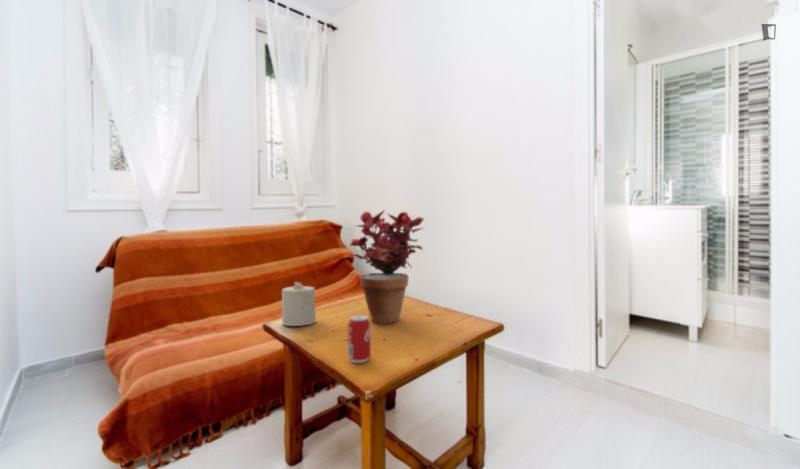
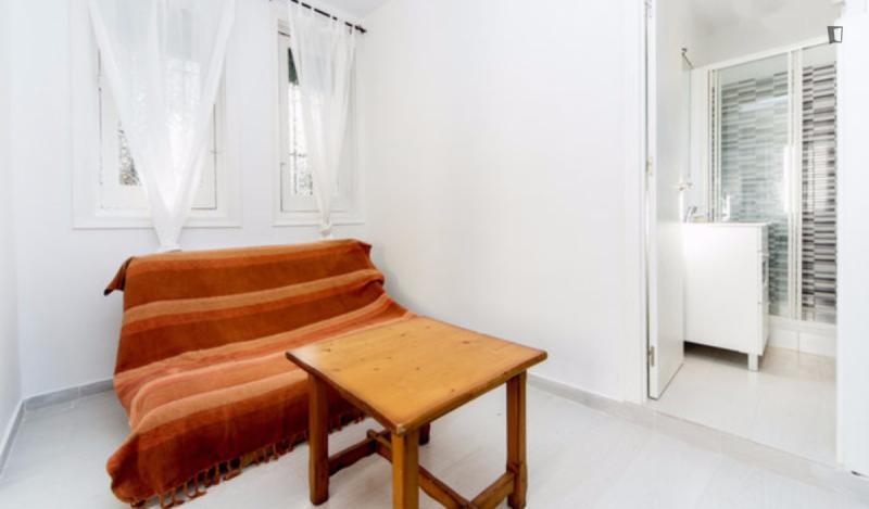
- candle (299, 302)
- beverage can (359, 338)
- potted plant (386, 264)
